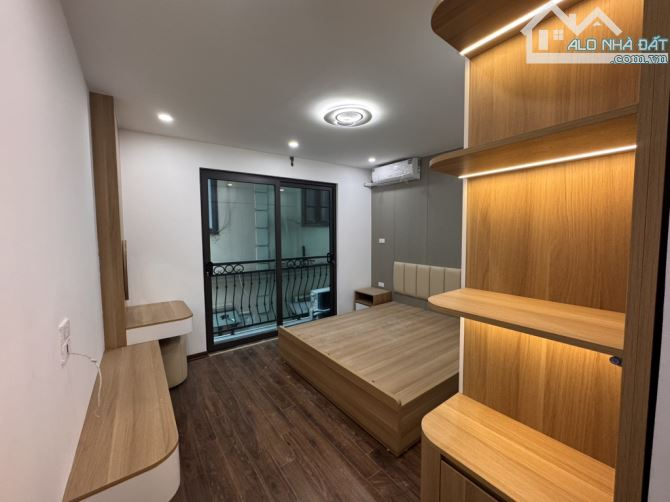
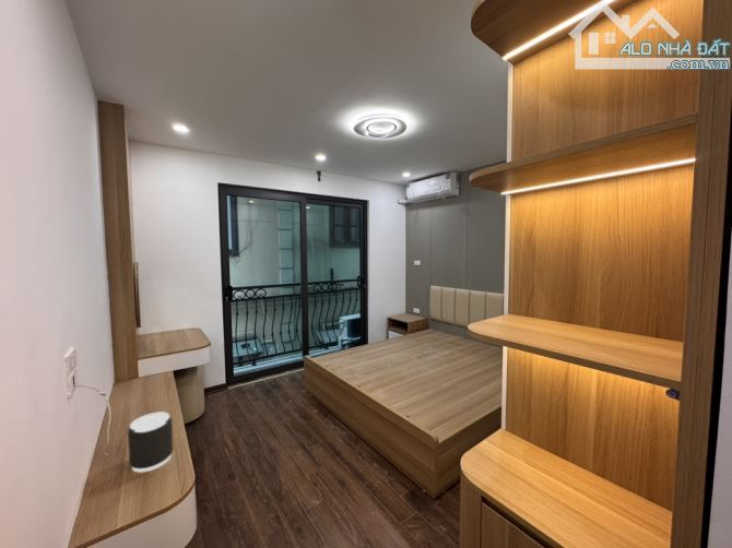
+ speaker (151, 440)
